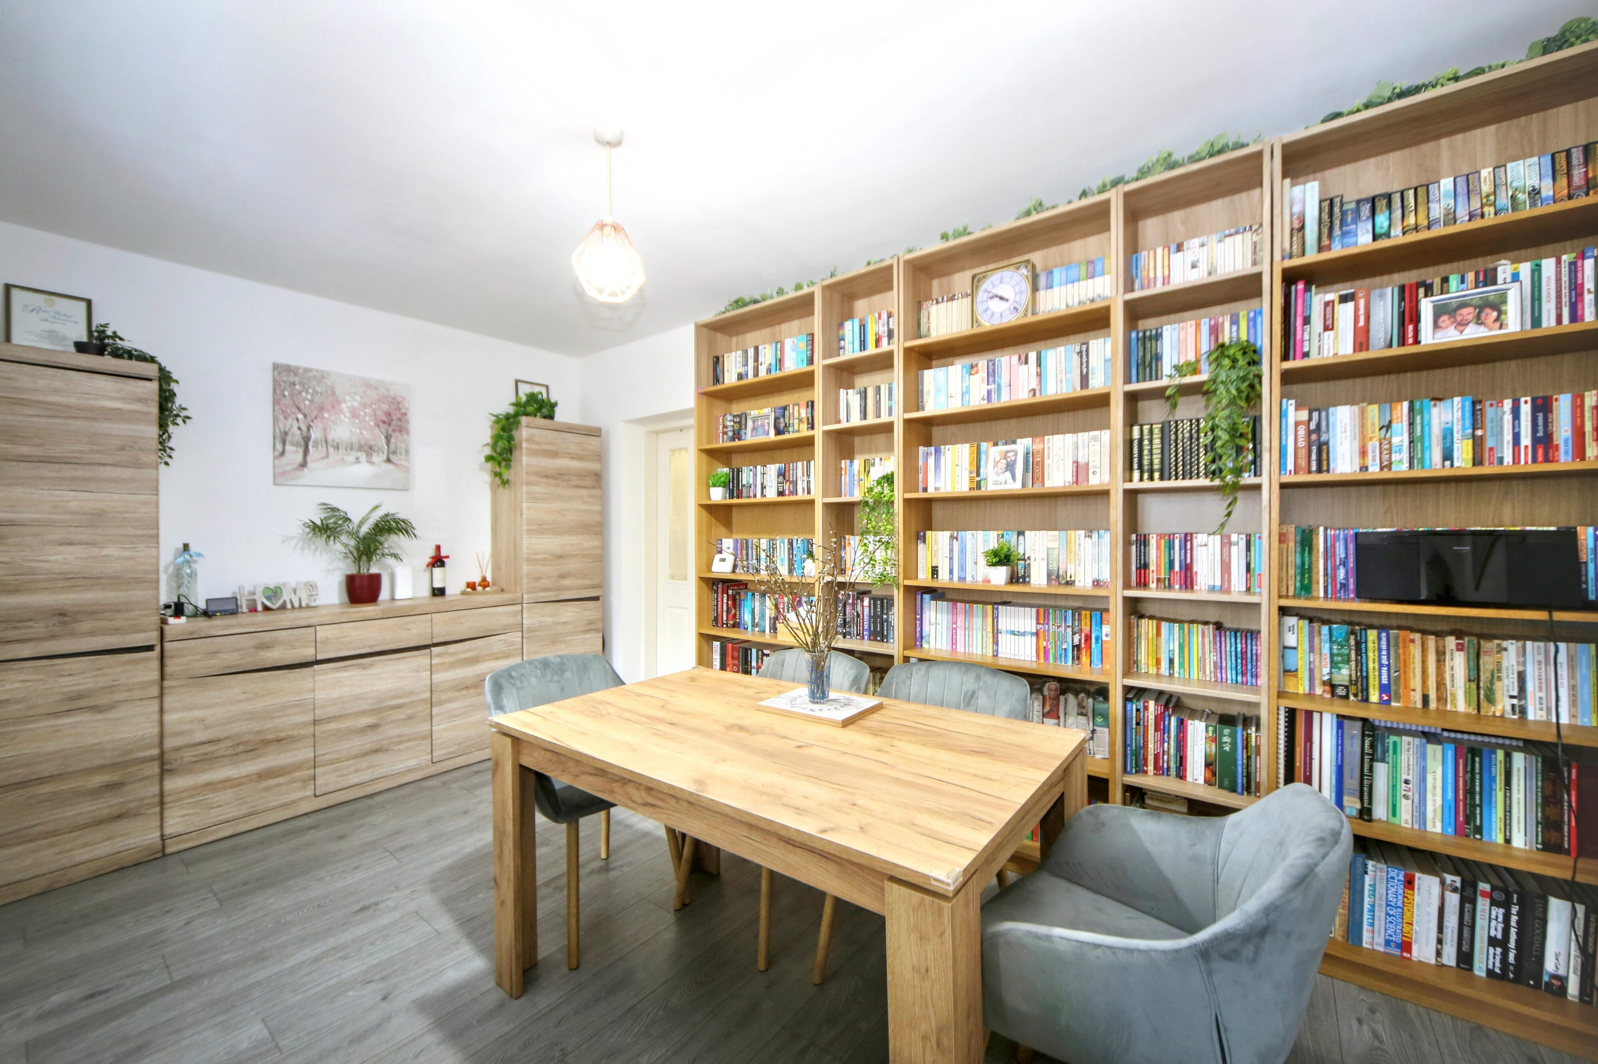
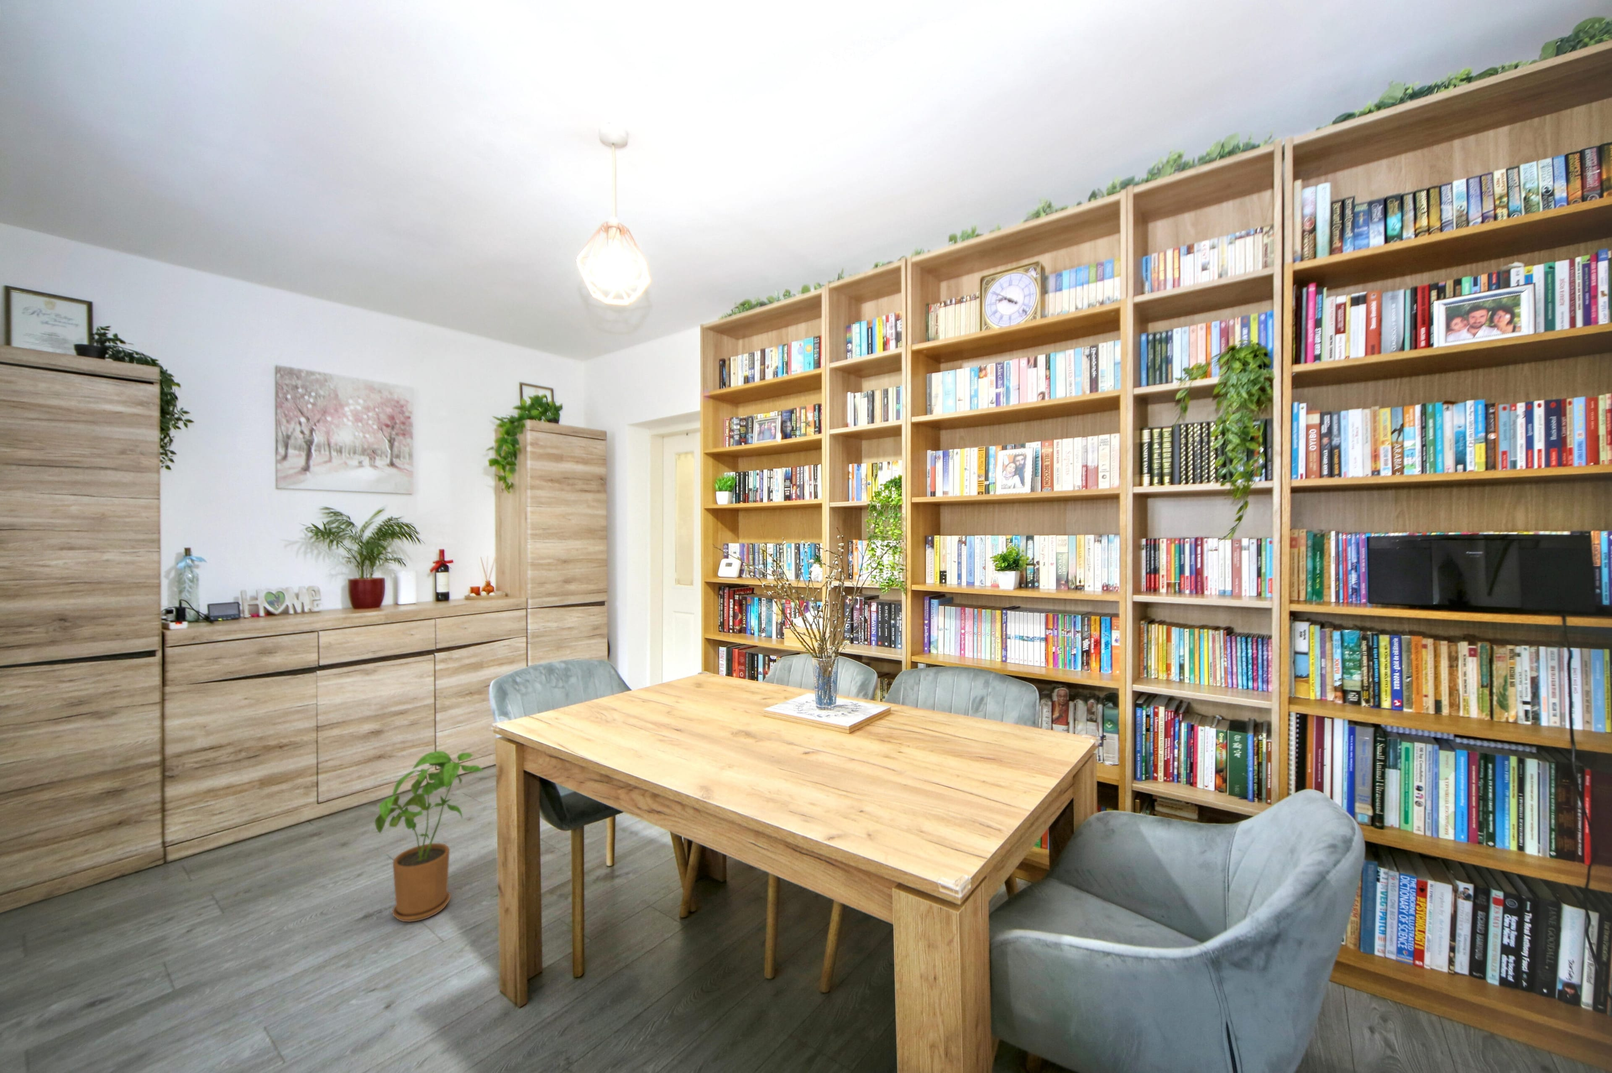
+ house plant (421, 833)
